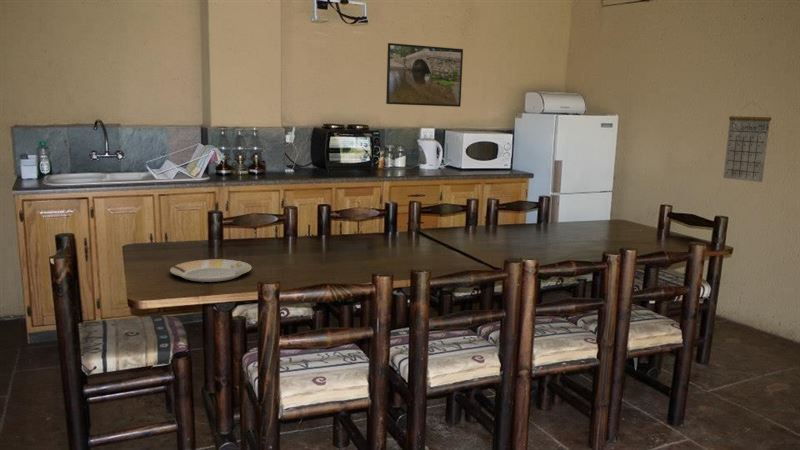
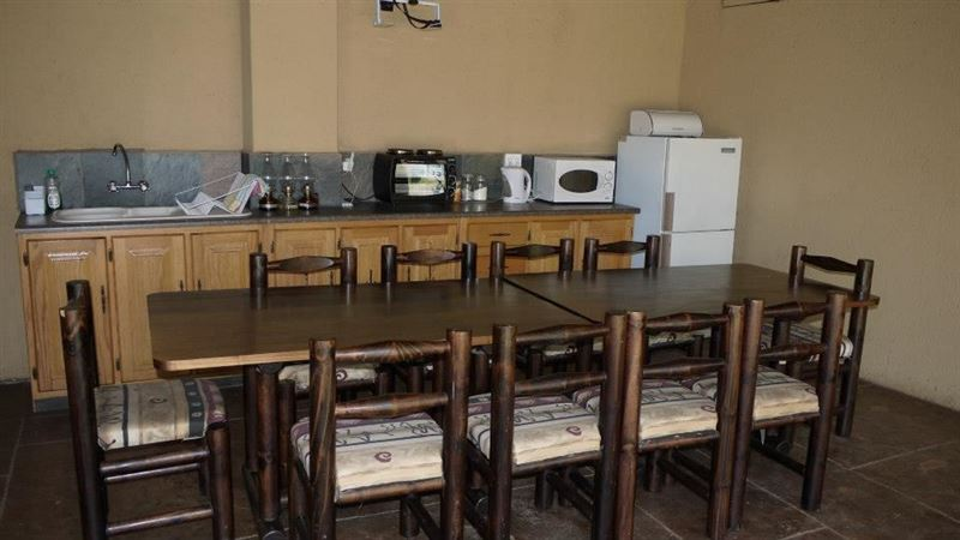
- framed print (425, 76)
- calendar (746, 141)
- plate (211, 271)
